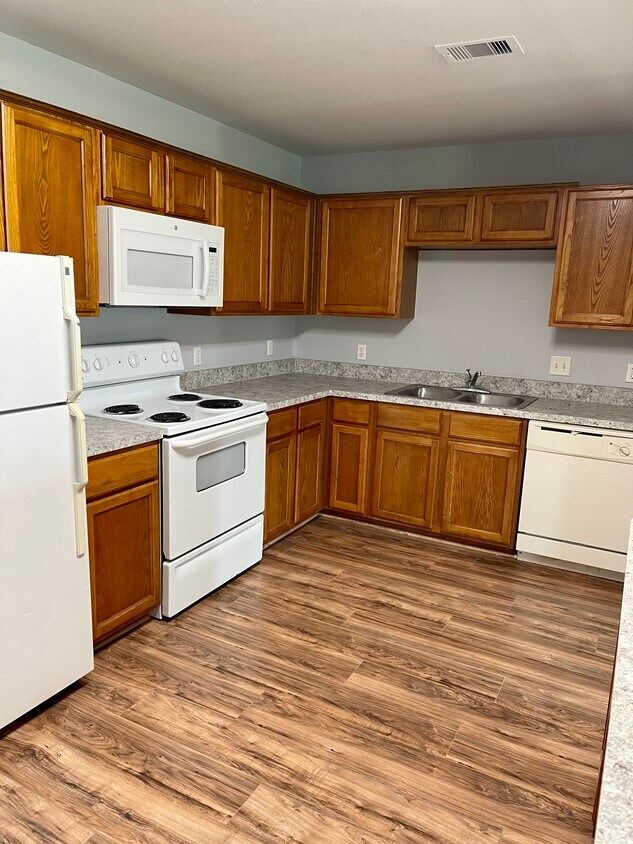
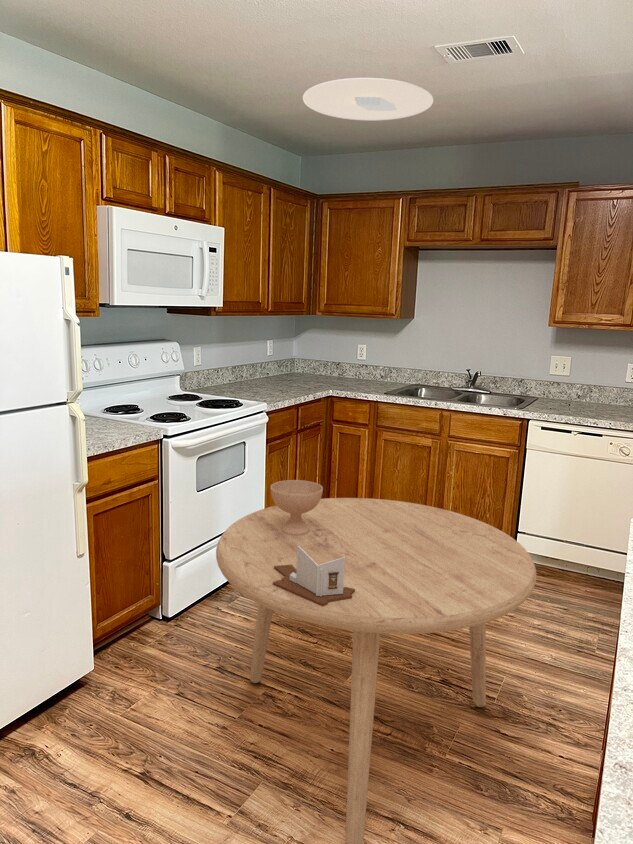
+ ceiling light (367, 94)
+ bowl (296, 508)
+ dining table (369, 642)
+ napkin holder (312, 564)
